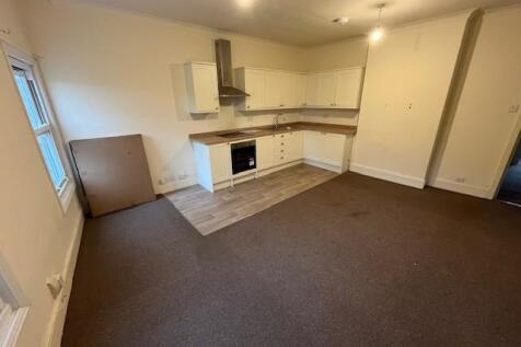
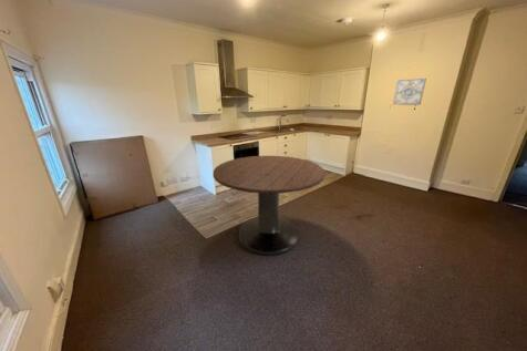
+ dining table (268, 204)
+ wall art (409, 92)
